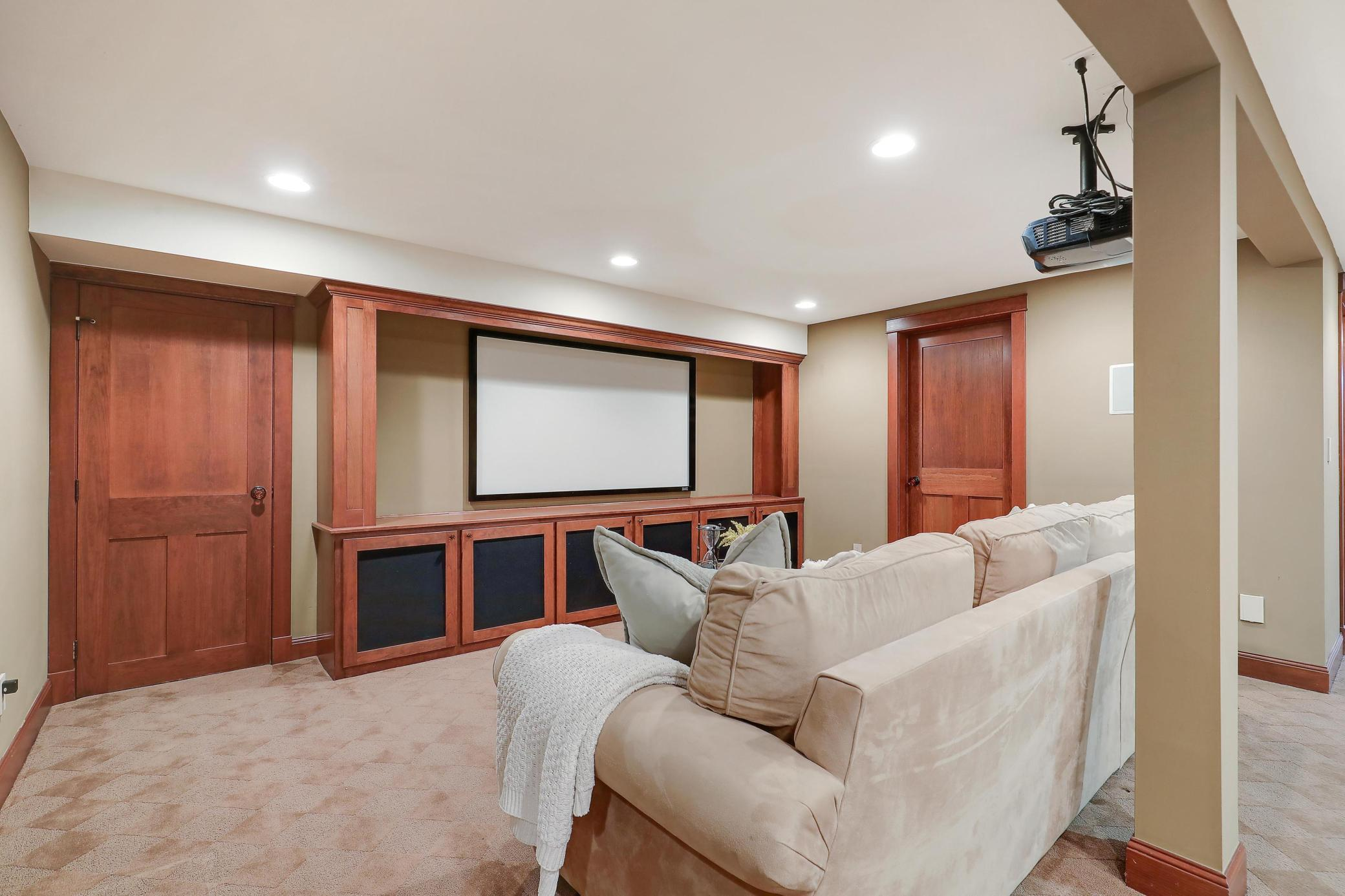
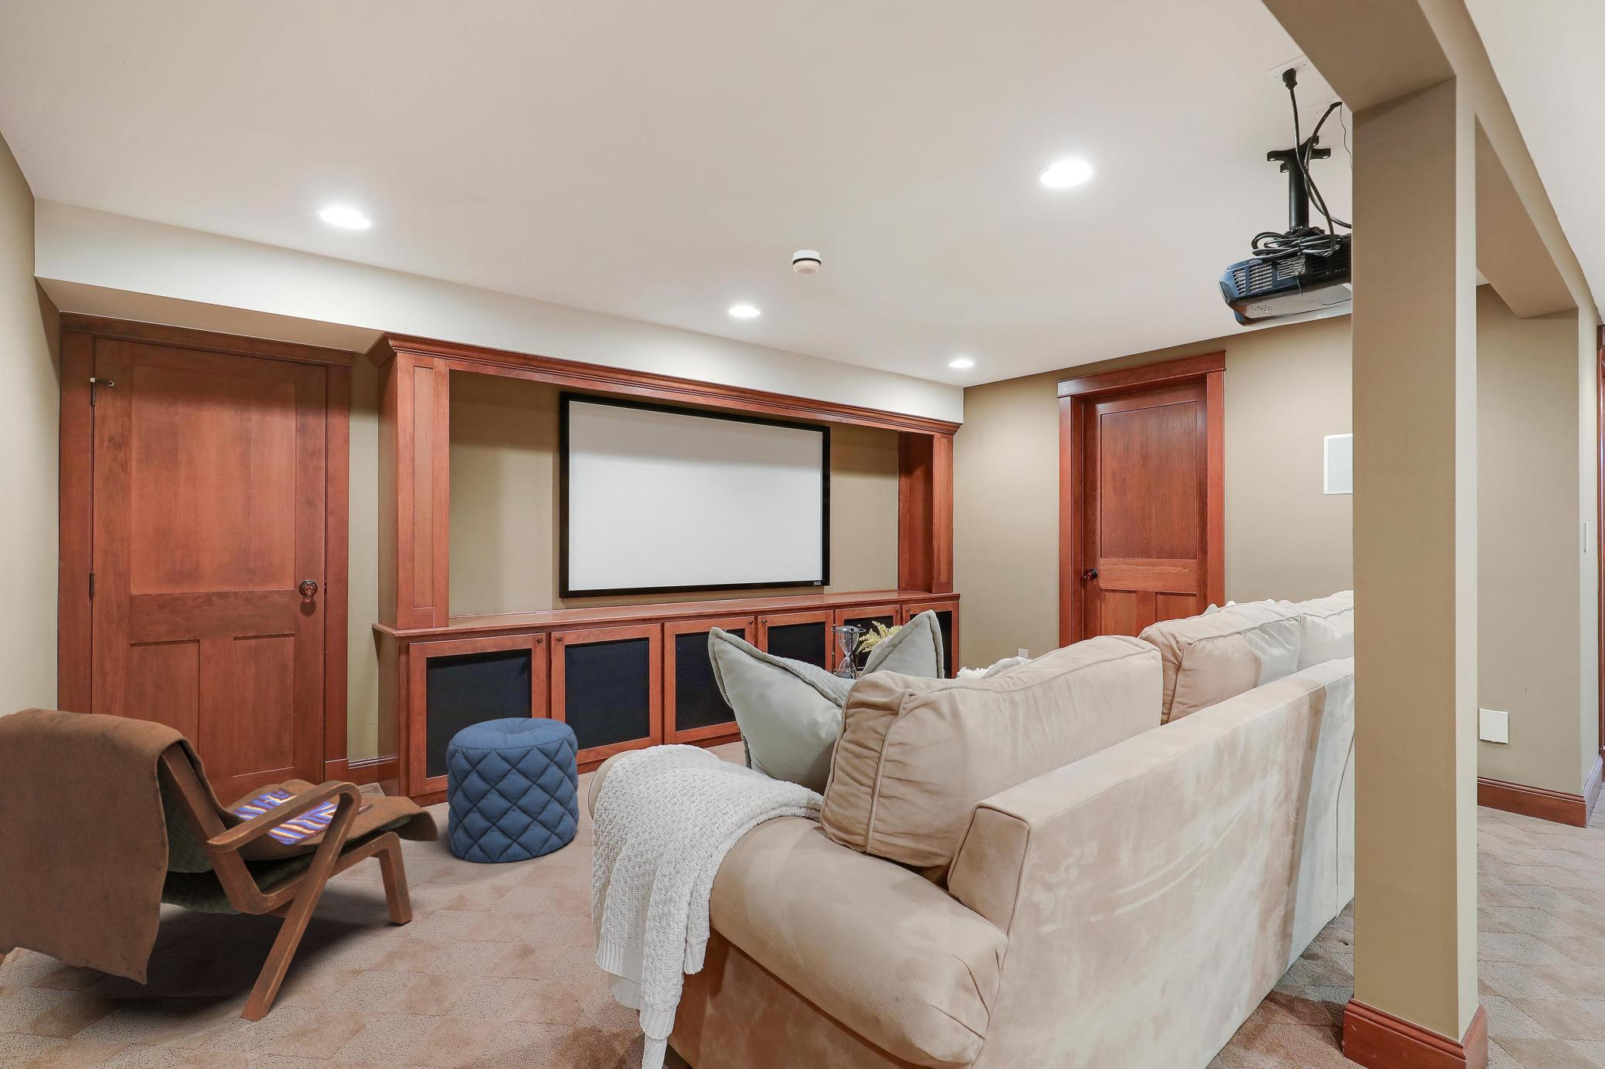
+ pouf (514, 783)
+ smoke detector (807, 262)
+ armchair (233, 820)
